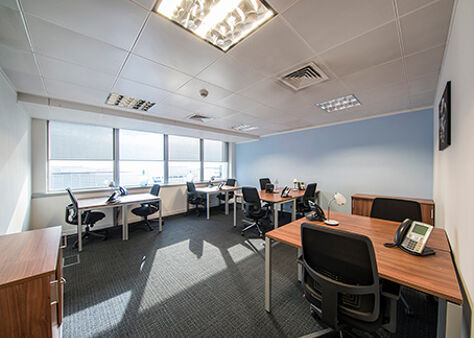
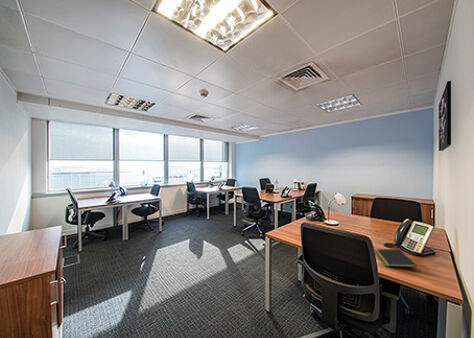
+ notepad (392, 257)
